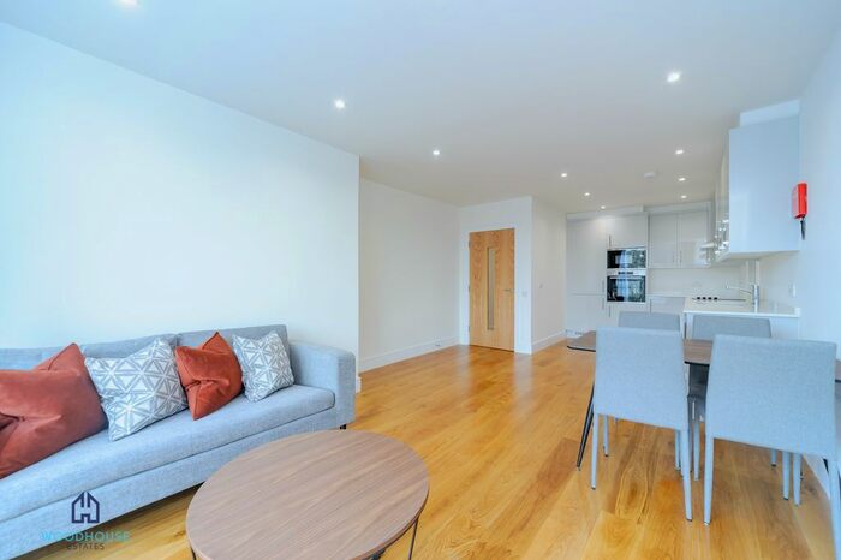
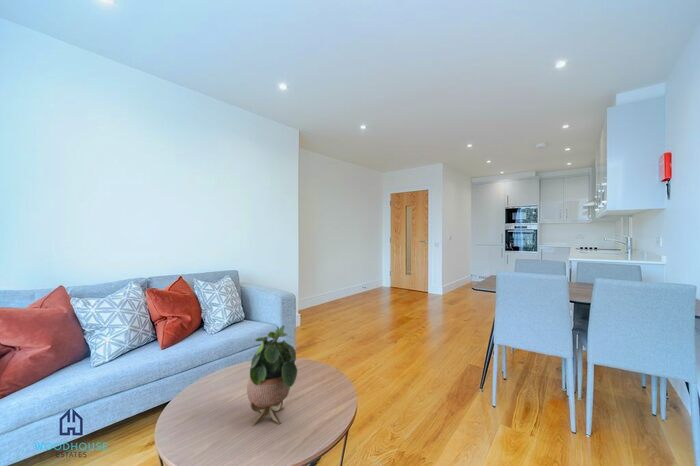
+ potted plant (273, 372)
